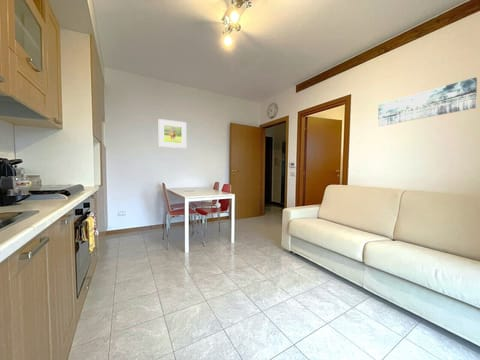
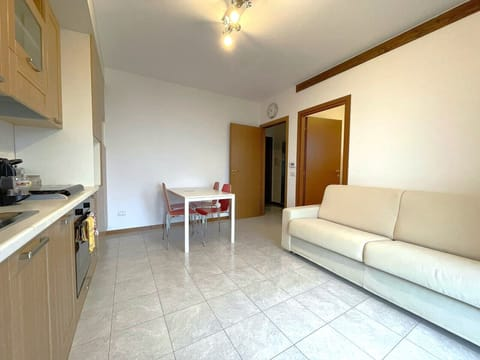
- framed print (172, 134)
- wall art (419, 105)
